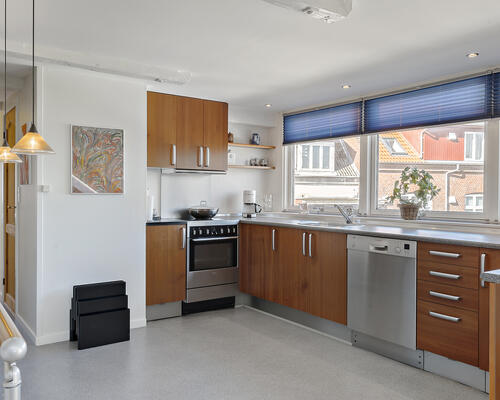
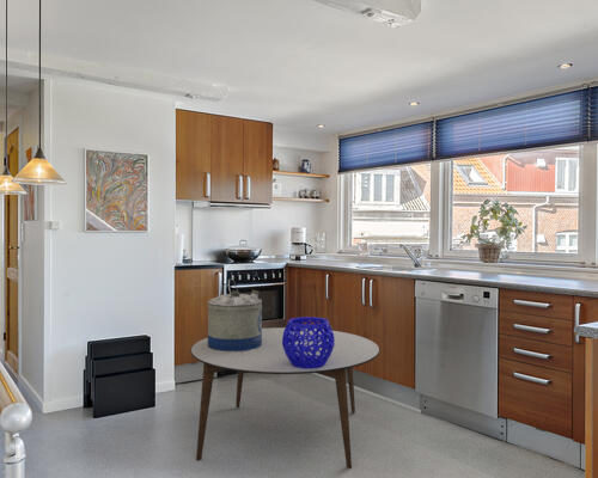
+ decorative bowl (307, 342)
+ dining table (285, 373)
+ water jug (234, 311)
